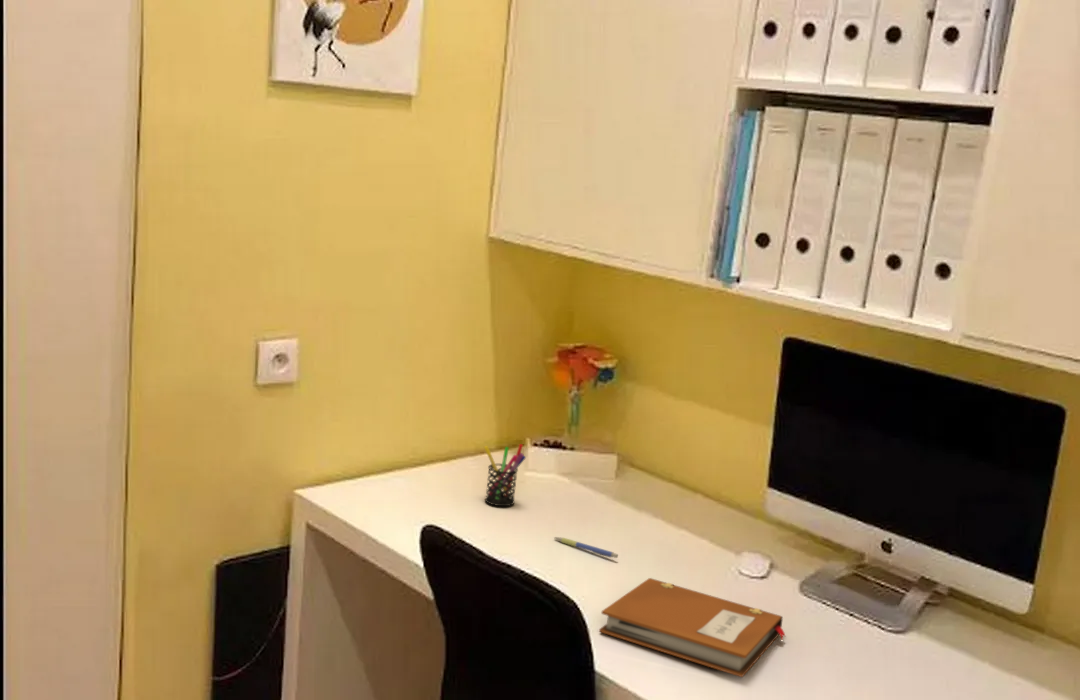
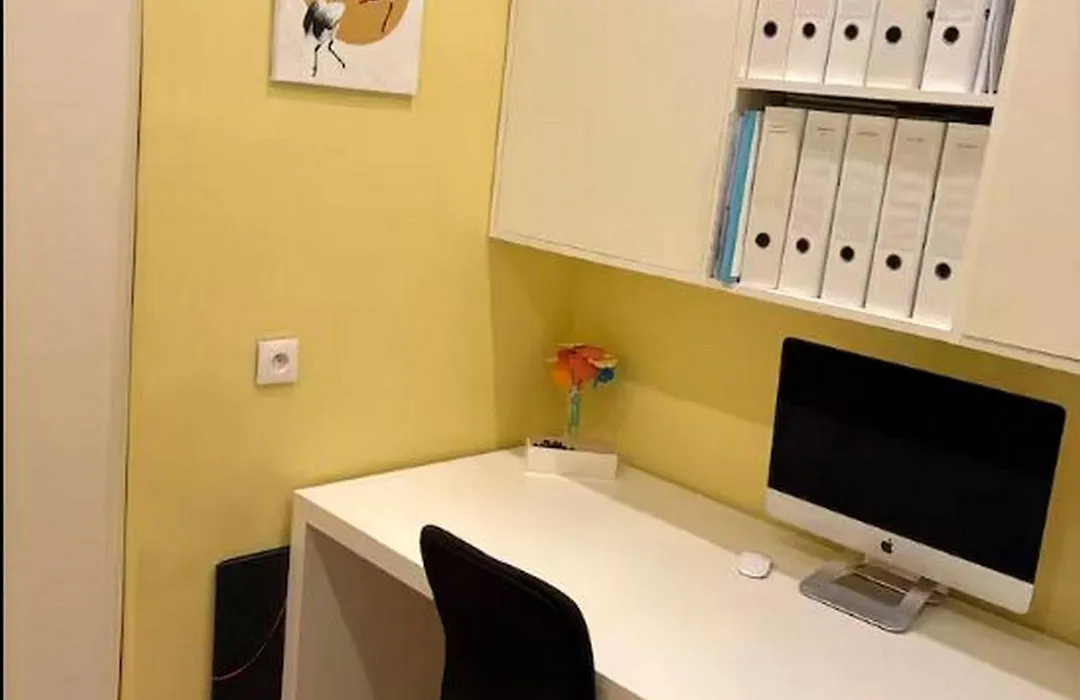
- pen (584, 546)
- pen holder (504, 471)
- notebook (697, 623)
